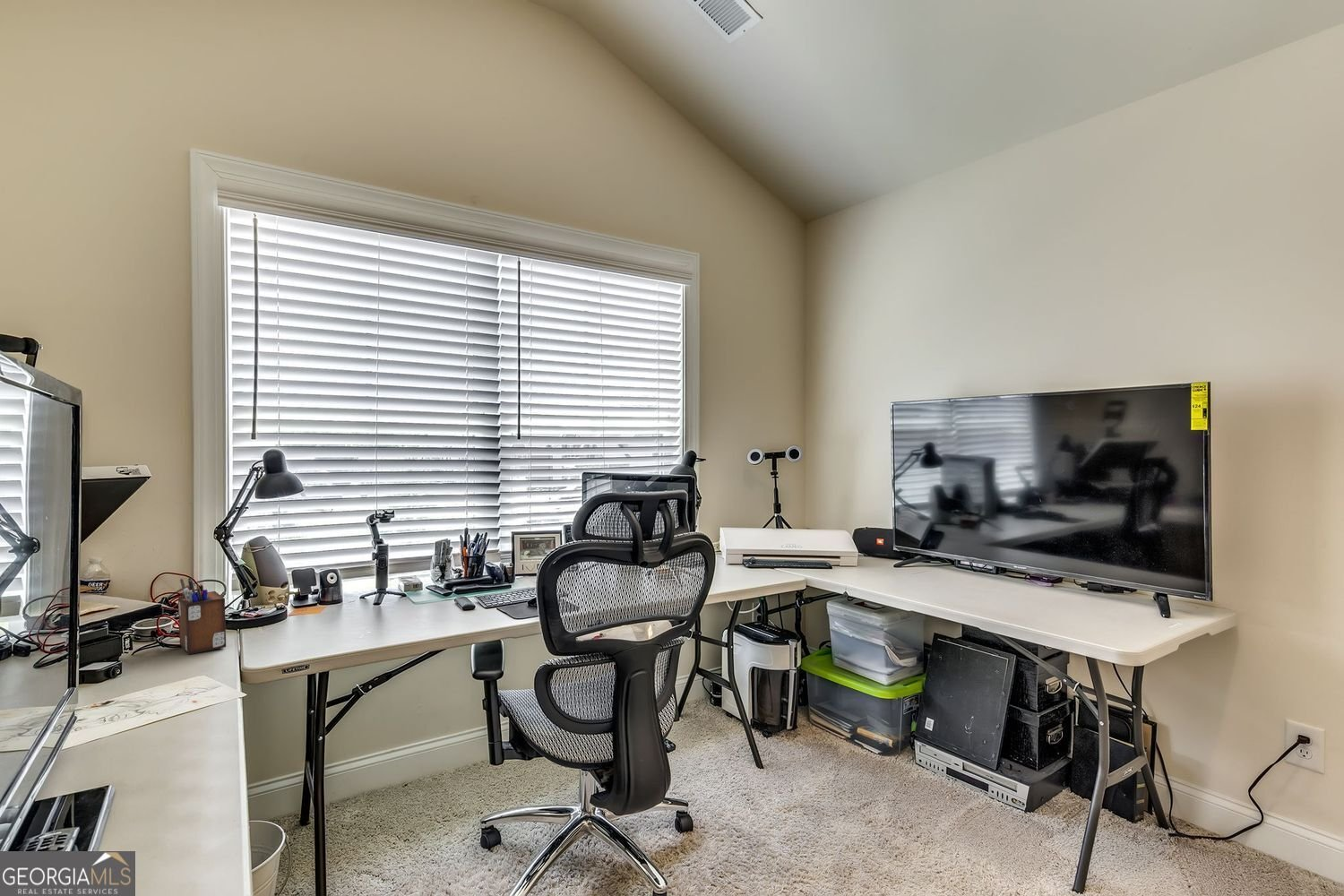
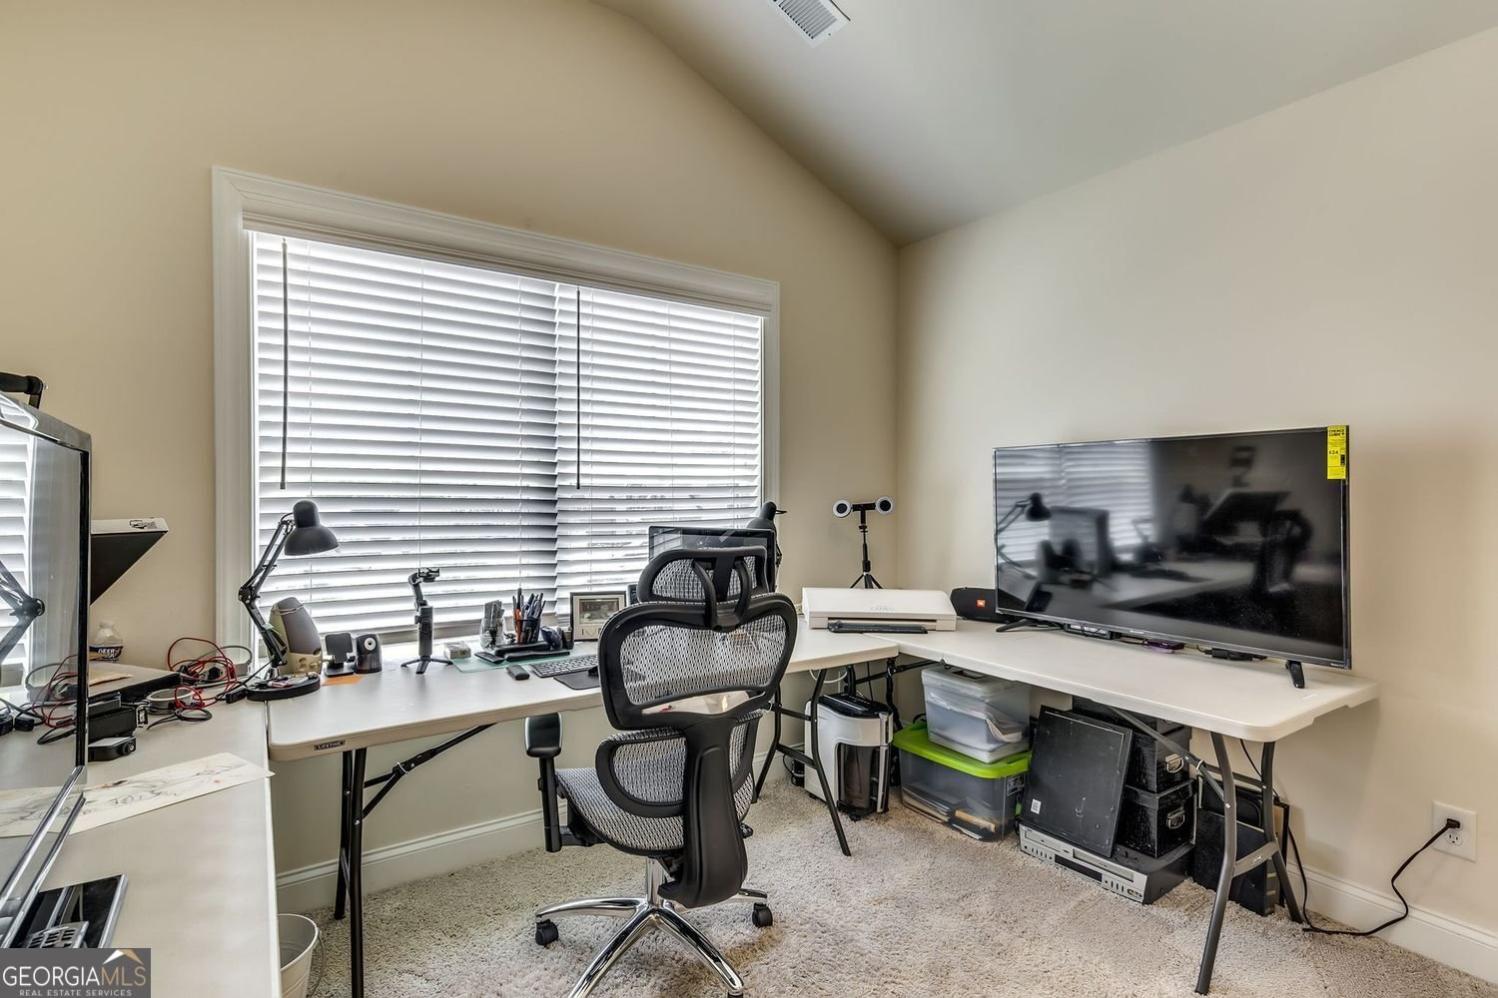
- desk organizer (202, 612)
